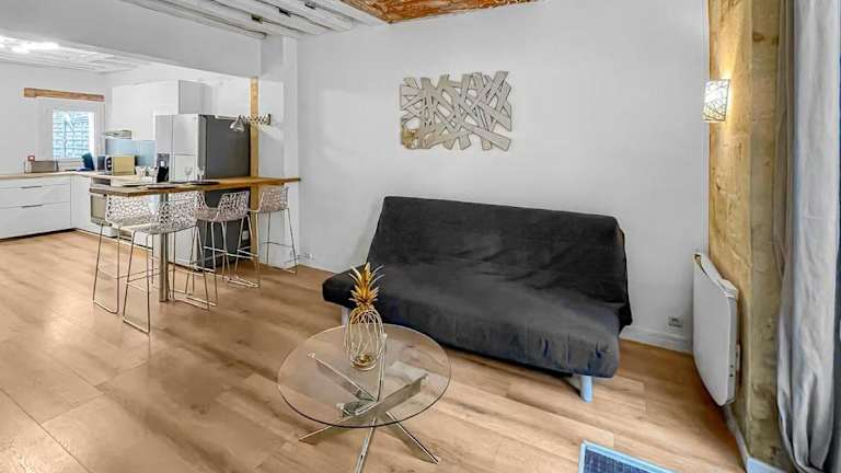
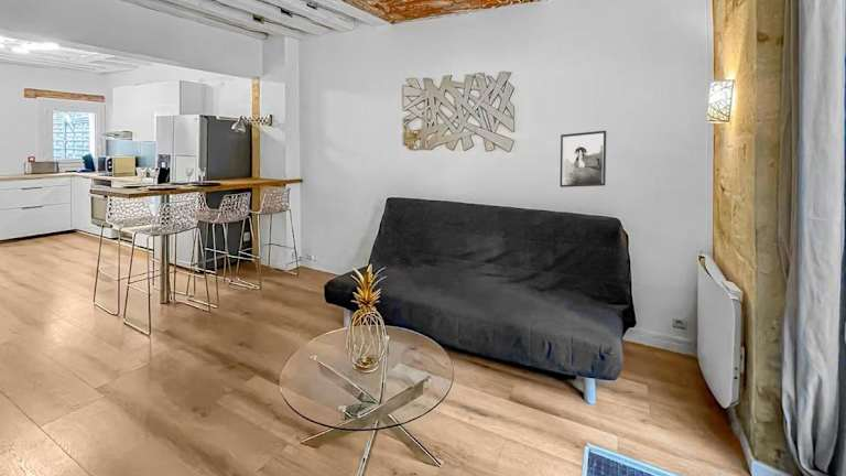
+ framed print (582, 159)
